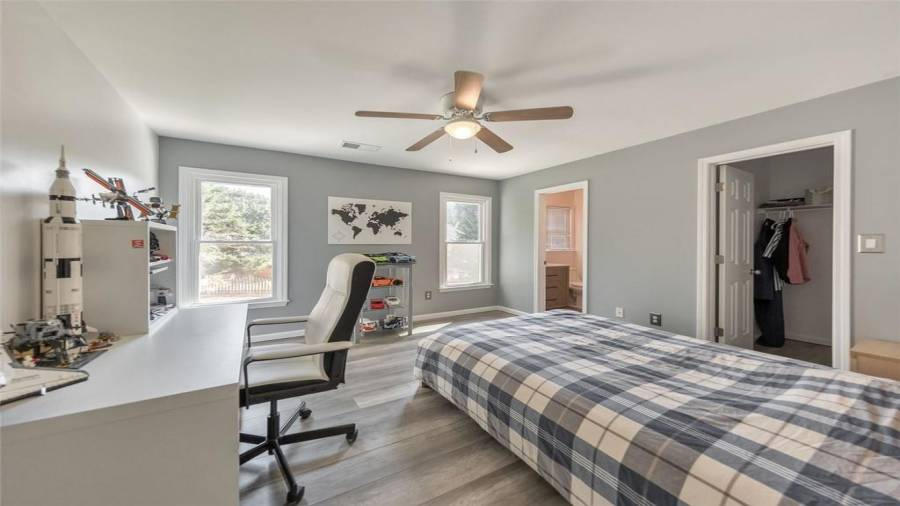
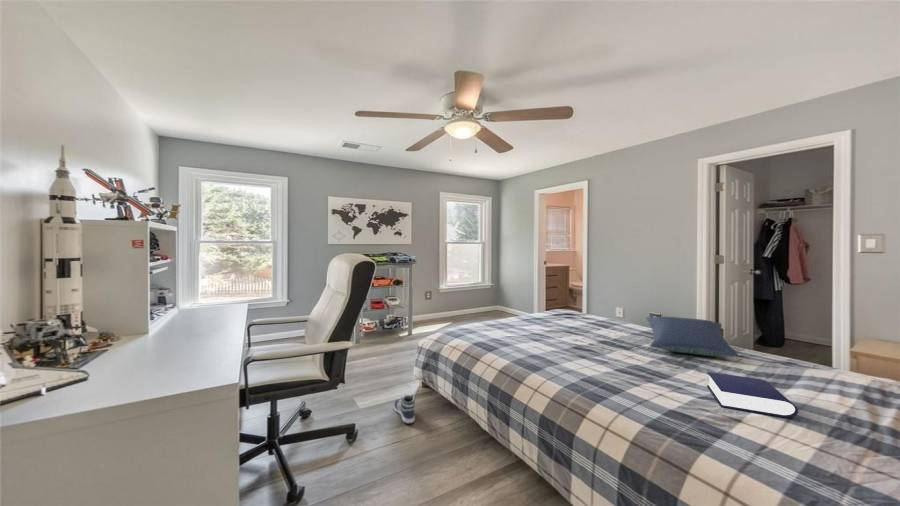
+ book (747, 393)
+ sneaker (404, 402)
+ pillow (686, 334)
